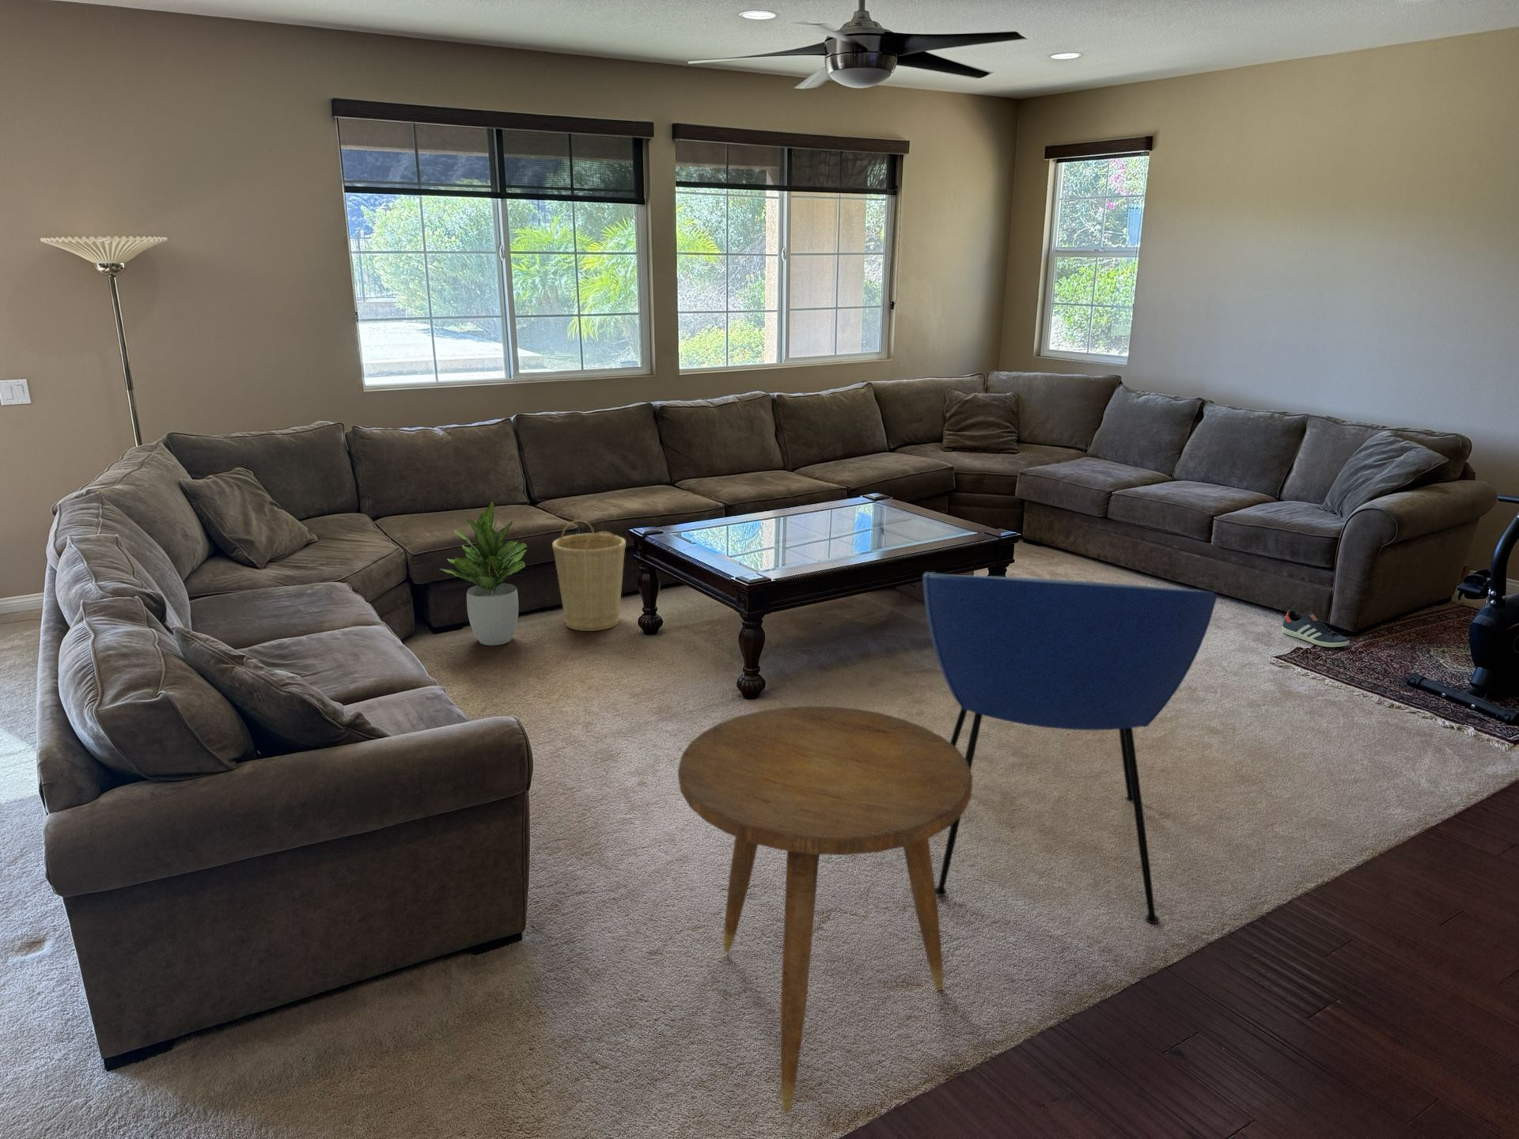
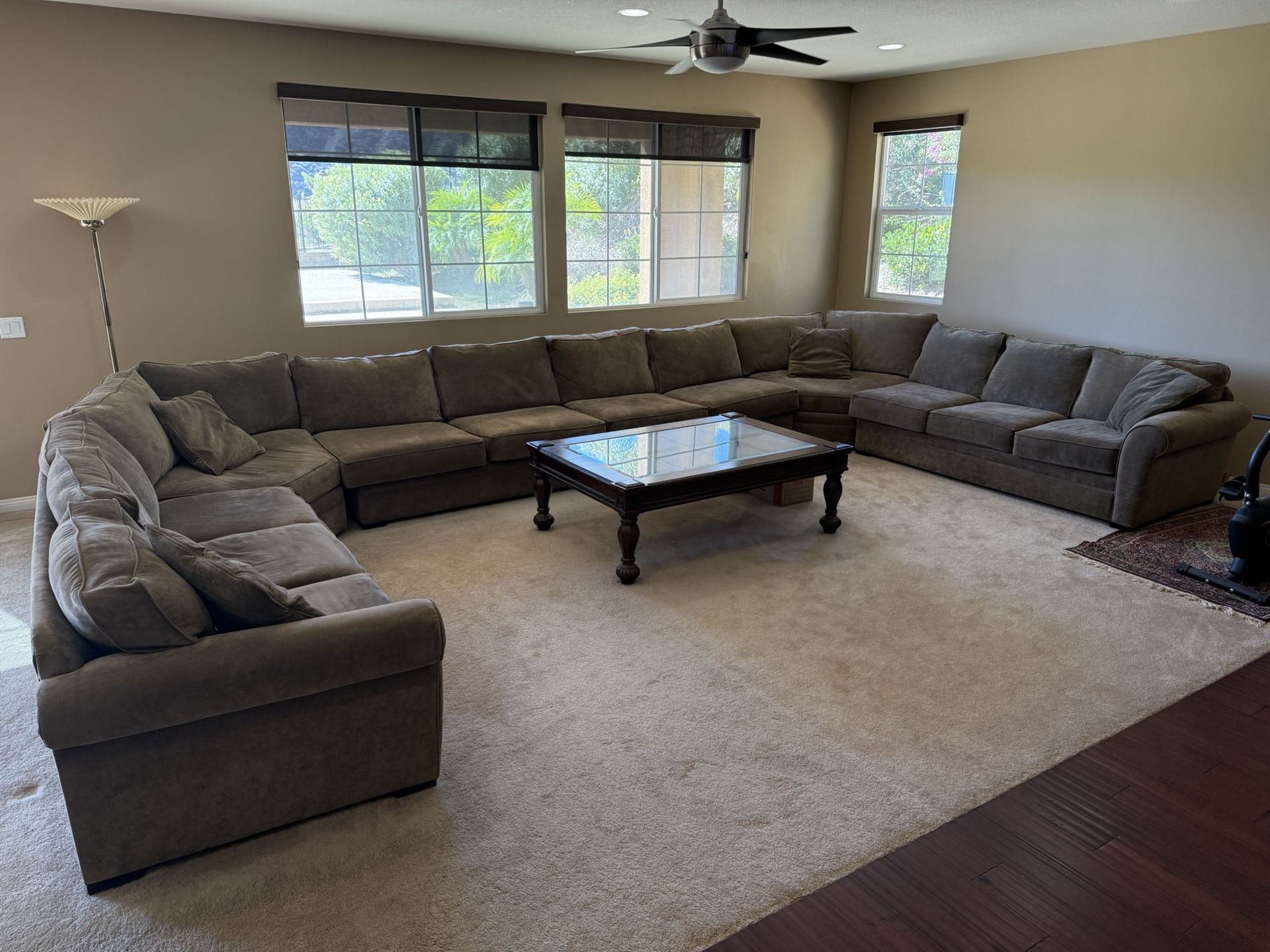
- potted plant (489, 574)
- basket (590, 574)
- armchair (1051, 702)
- side table (816, 893)
- sneaker (1314, 627)
